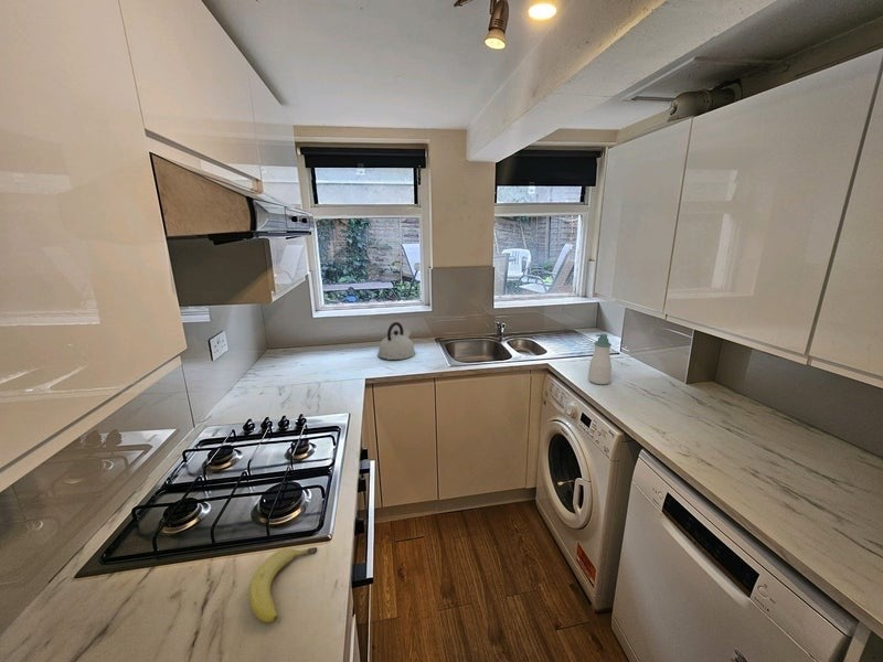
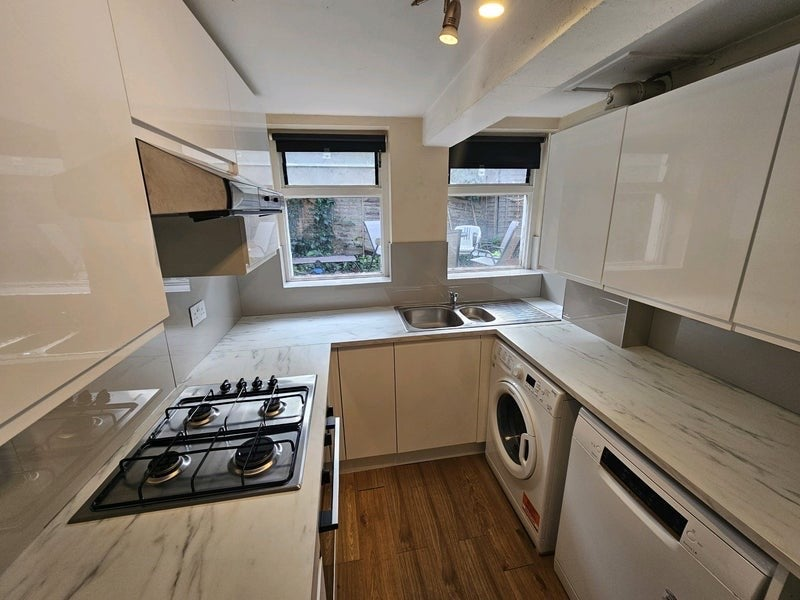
- soap bottle (600, 357)
- kettle (397, 338)
- fruit (276, 573)
